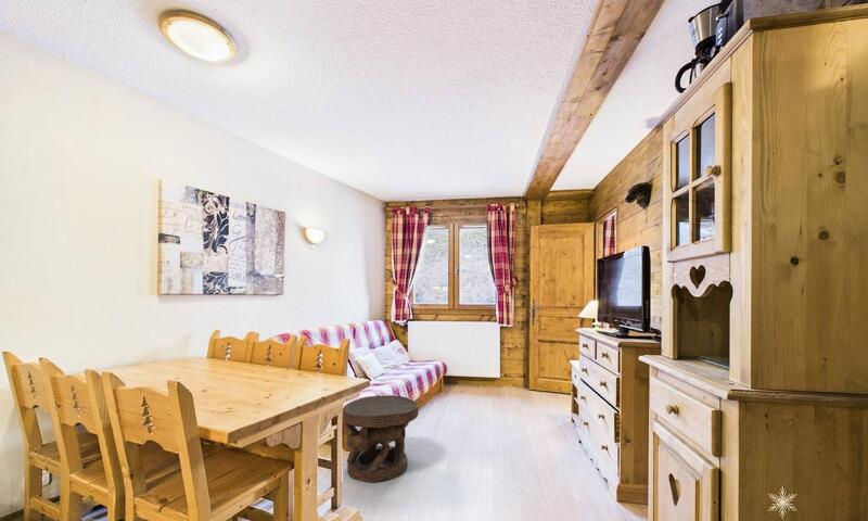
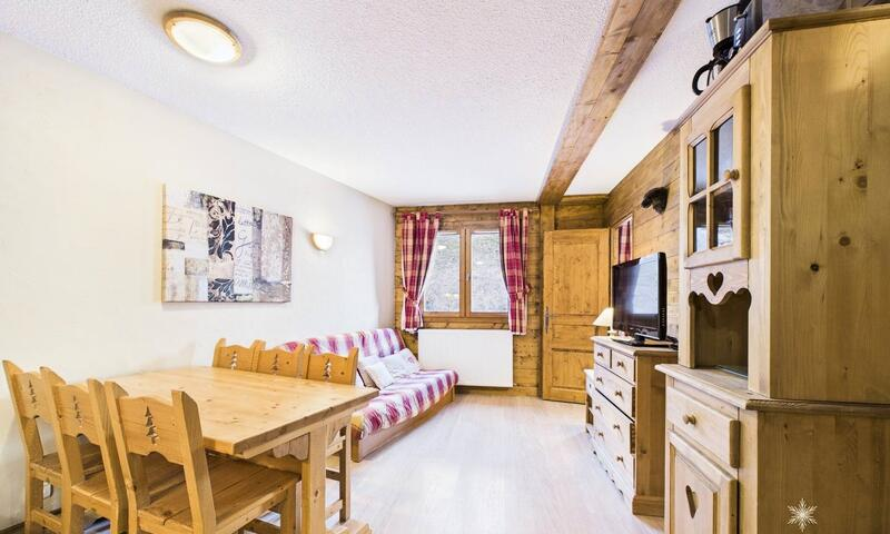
- carved stool (379, 434)
